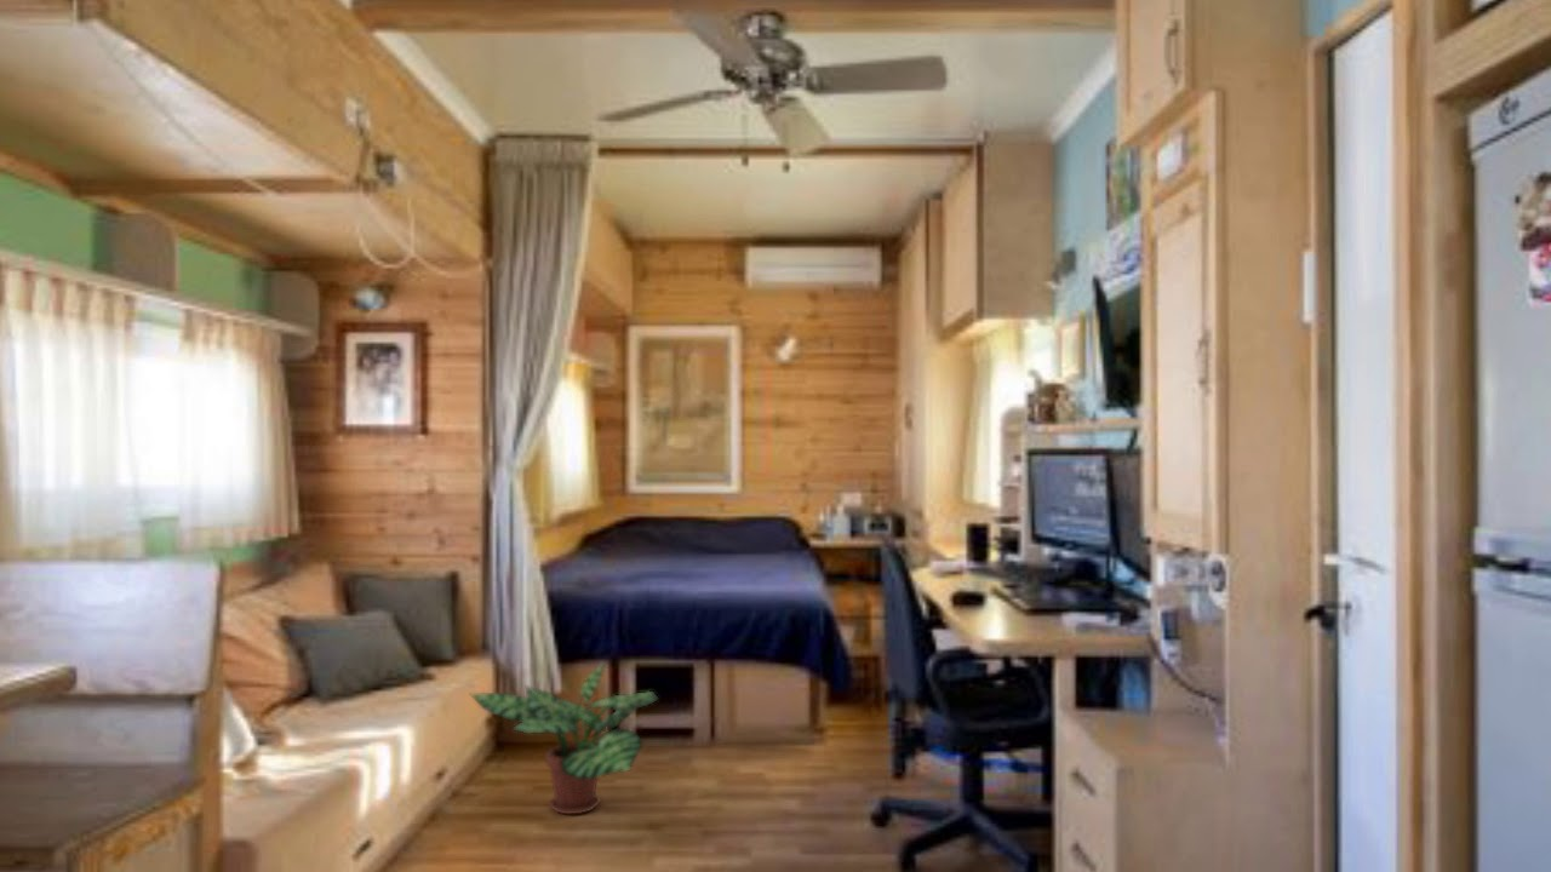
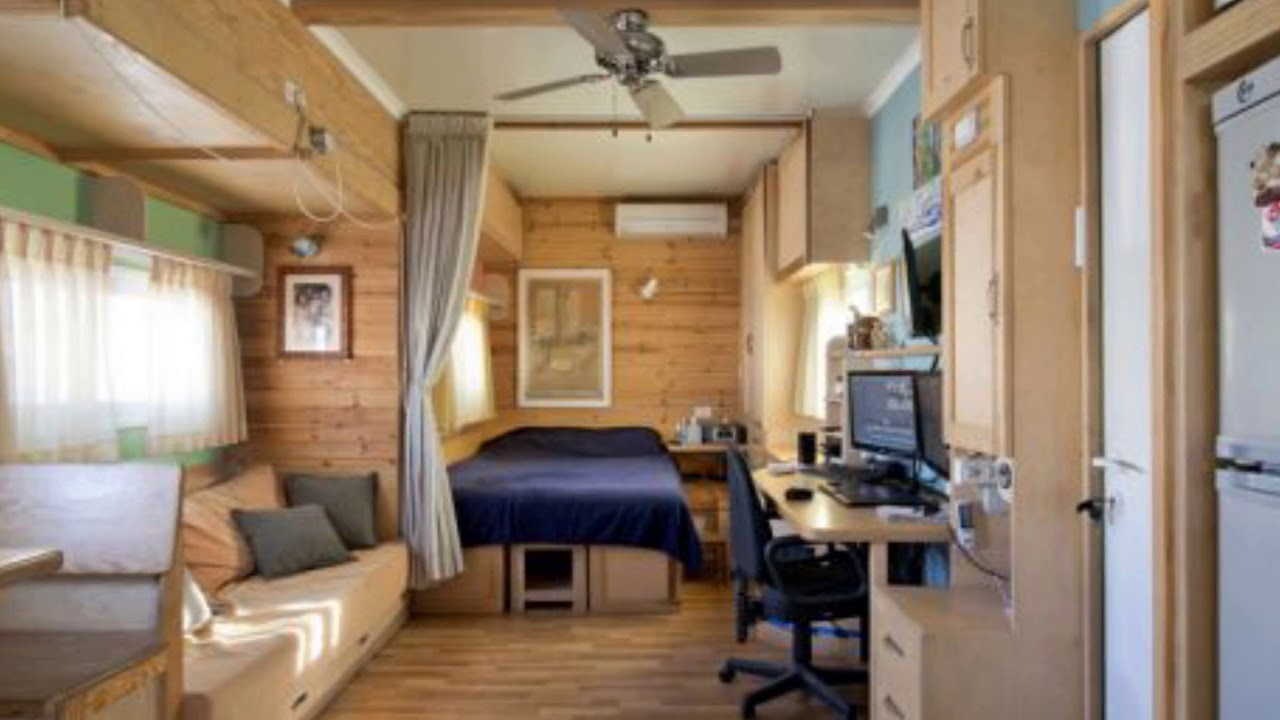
- potted plant (560, 734)
